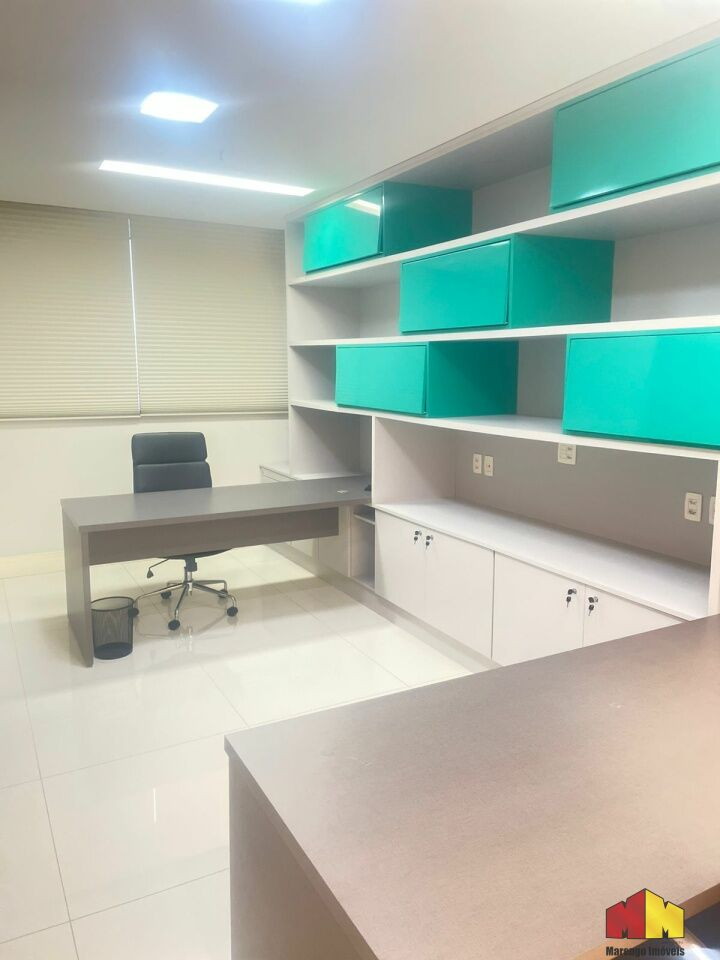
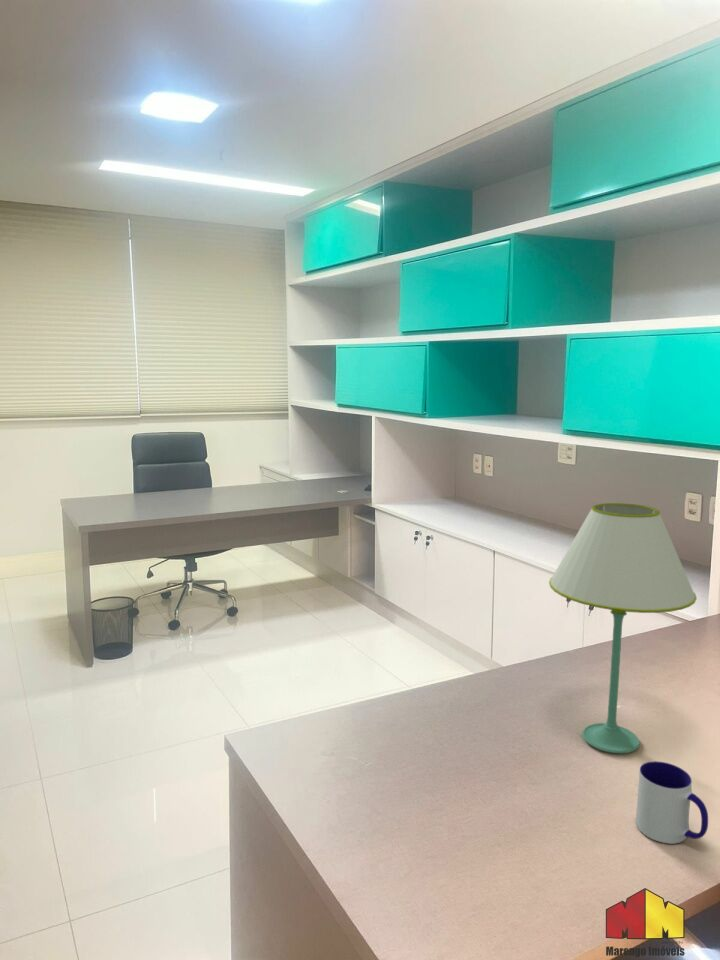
+ mug (672, 806)
+ table lamp (617, 627)
